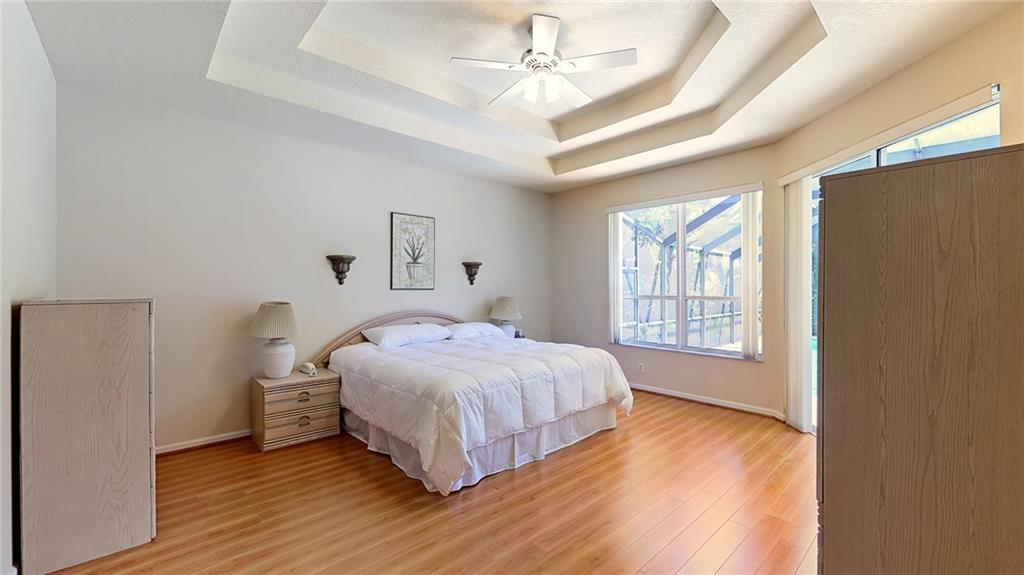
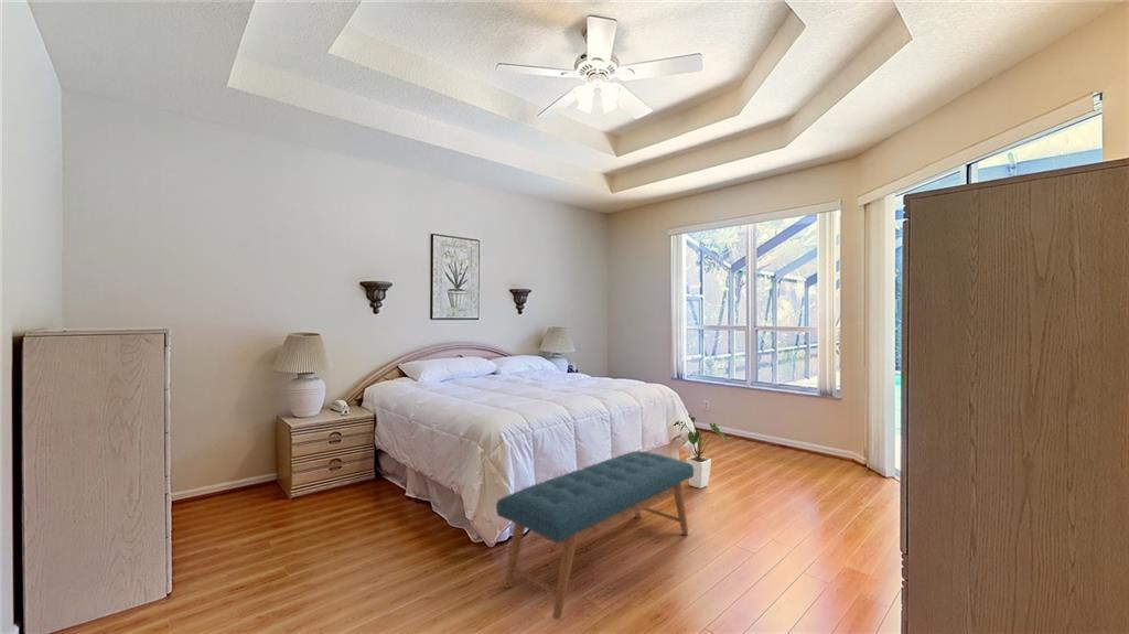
+ house plant (700, 451)
+ bench (605, 515)
